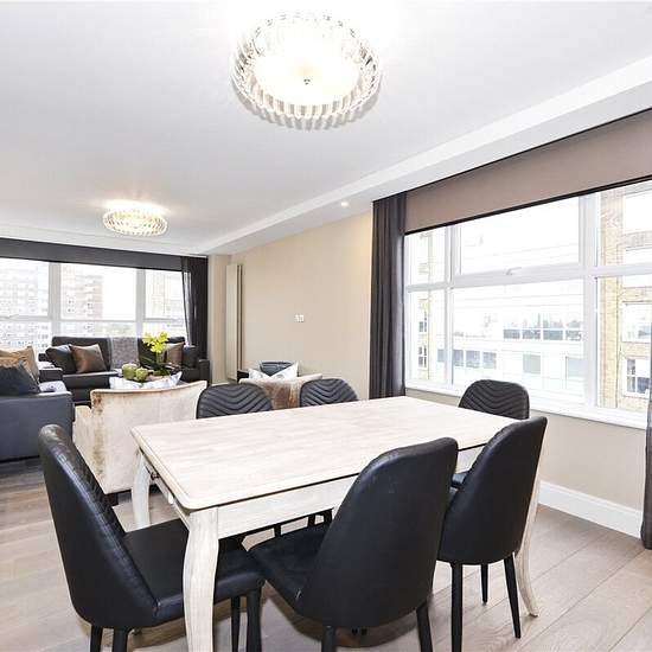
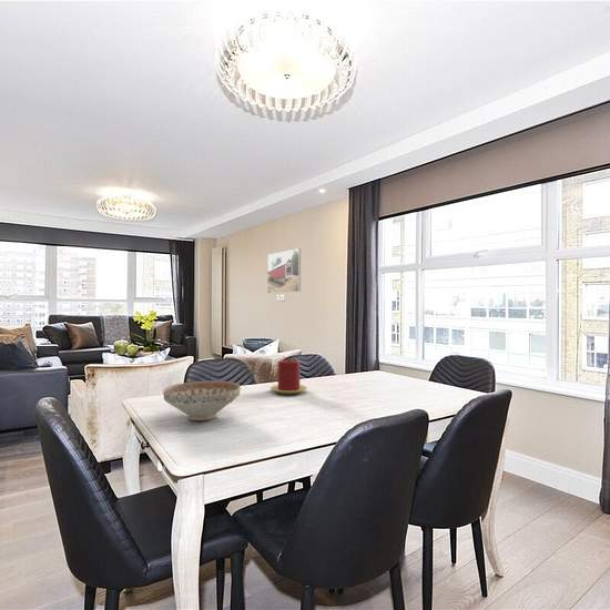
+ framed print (283, 272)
+ candle (288, 376)
+ decorative bowl (202, 401)
